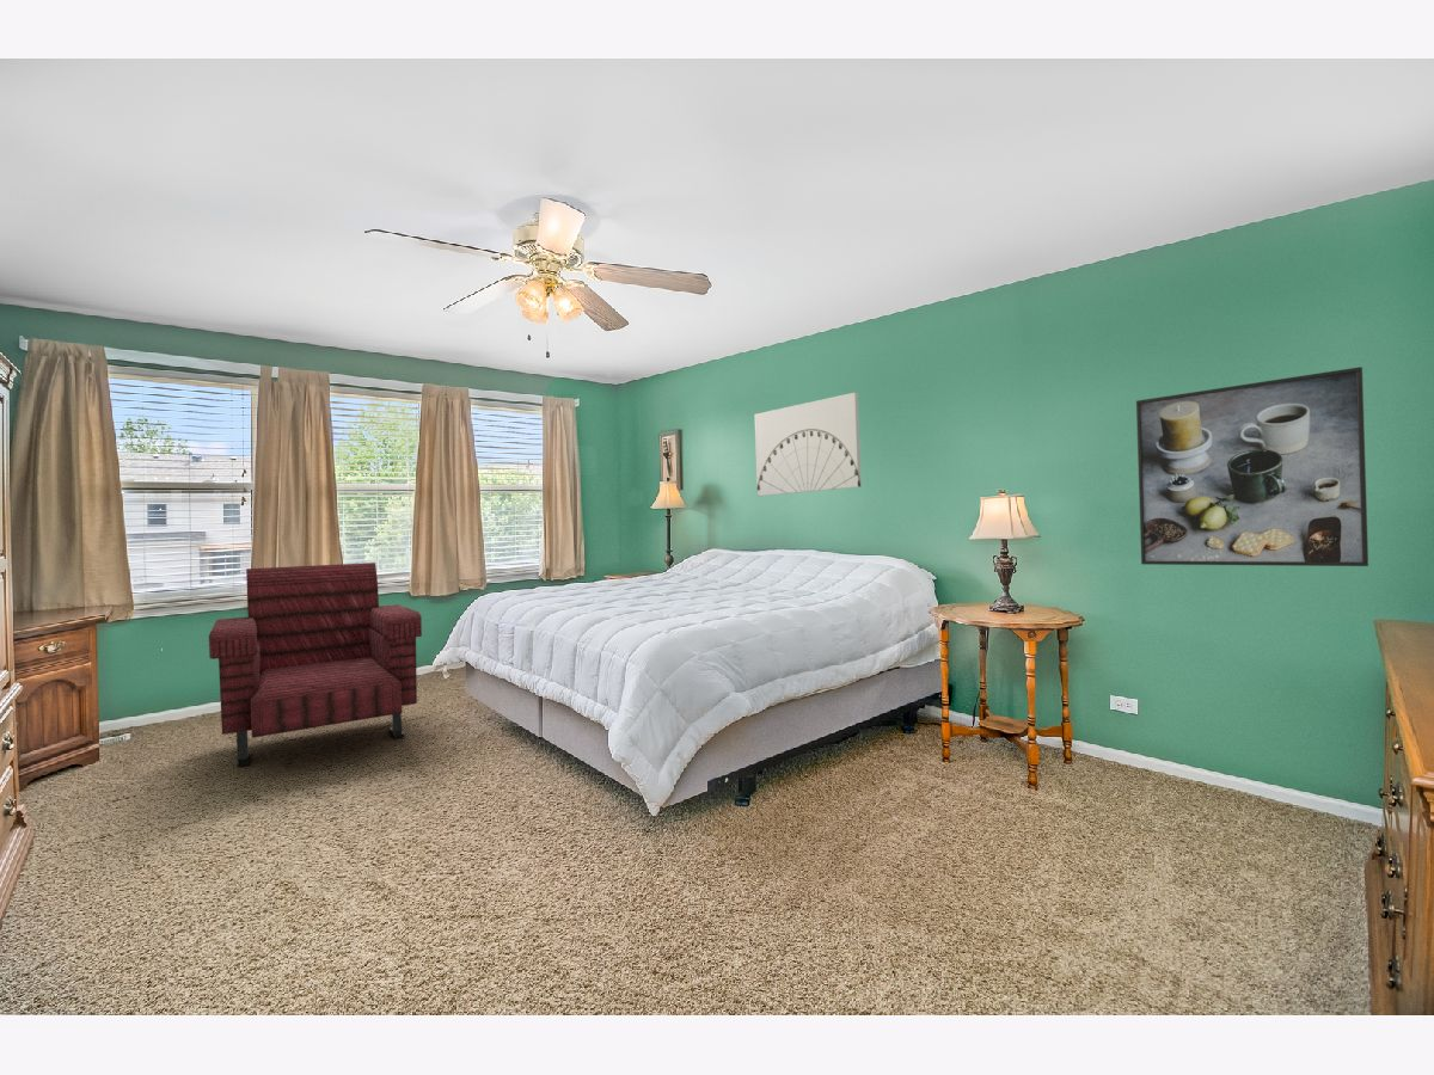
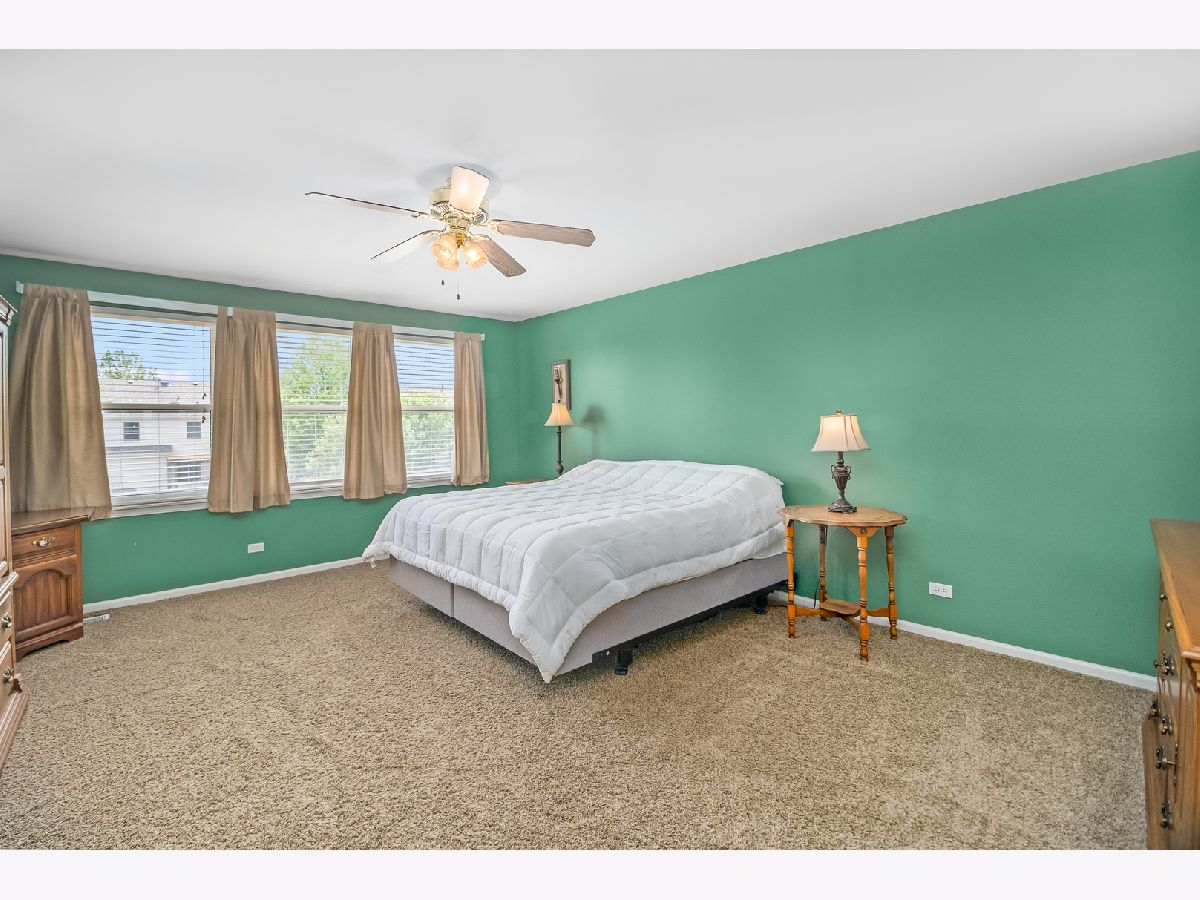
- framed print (1240, 475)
- wall art (804, 448)
- armchair (319, 656)
